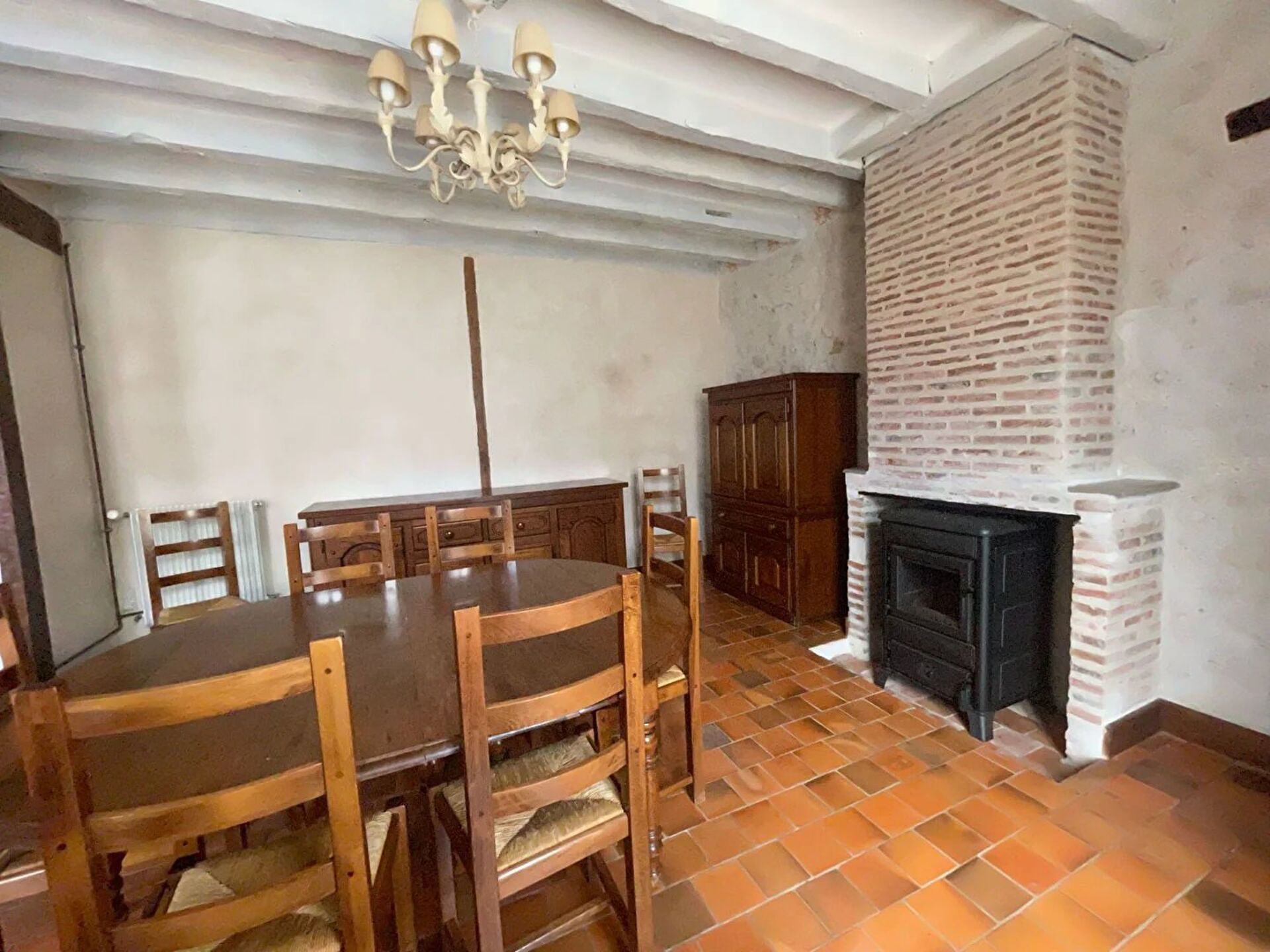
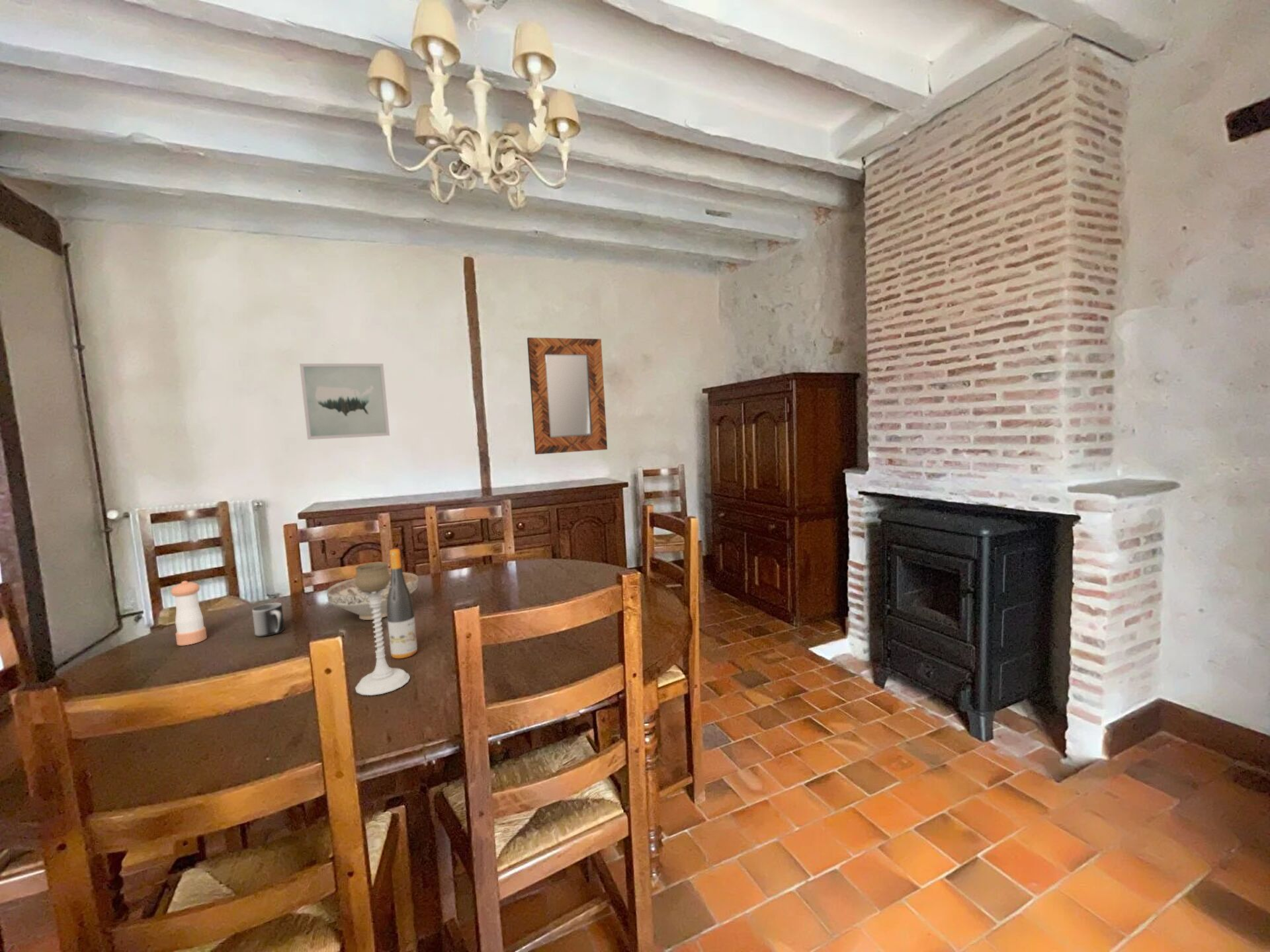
+ wall art (346, 401)
+ candle holder (377, 625)
+ home mirror (568, 395)
+ decorative bowl (380, 598)
+ mug (271, 620)
+ wine bottle (400, 602)
+ pepper shaker (188, 611)
